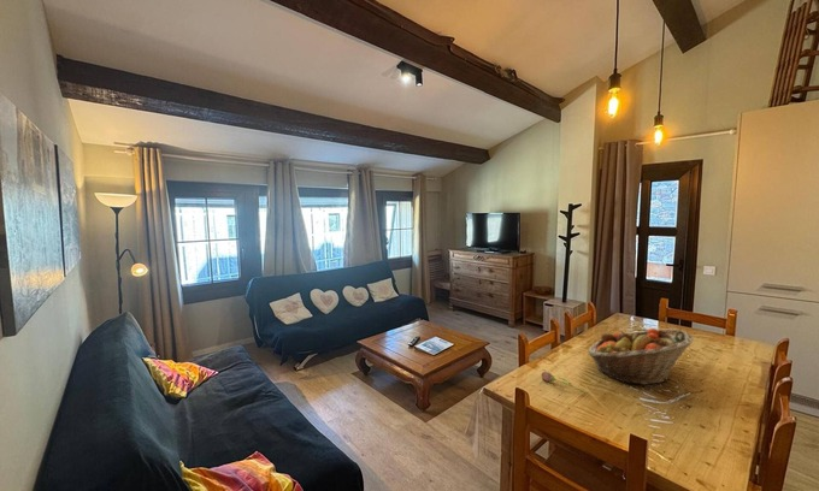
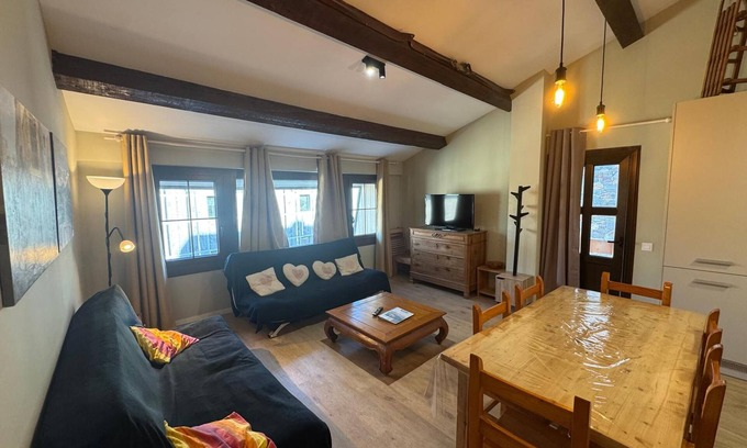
- fruit basket (637, 350)
- flower (561, 381)
